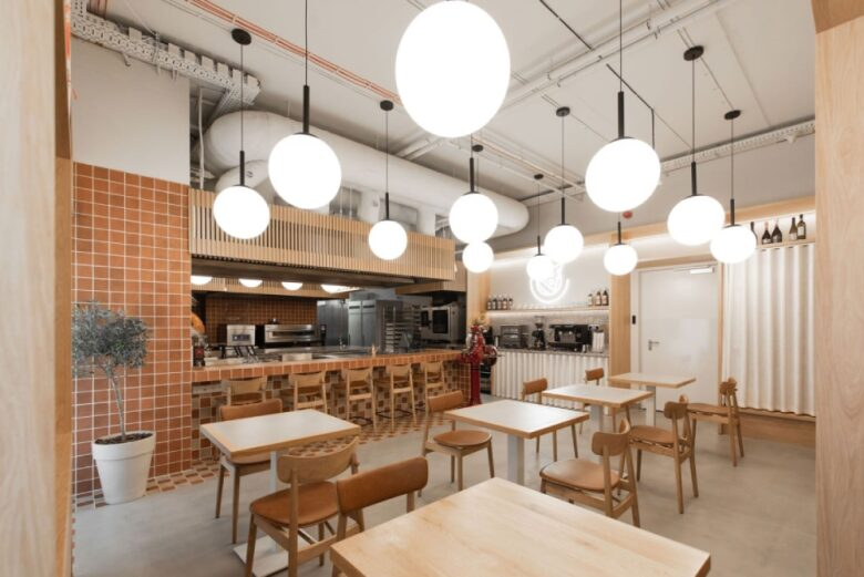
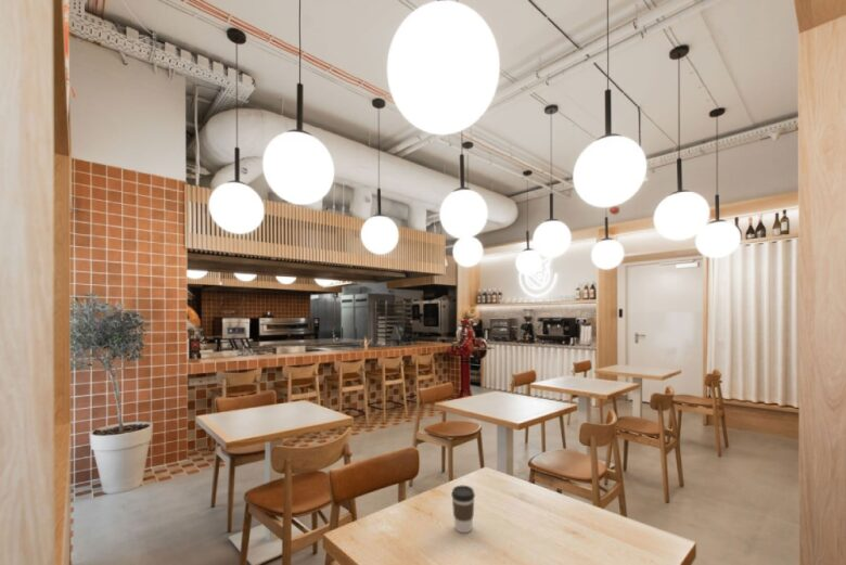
+ coffee cup (463, 509)
